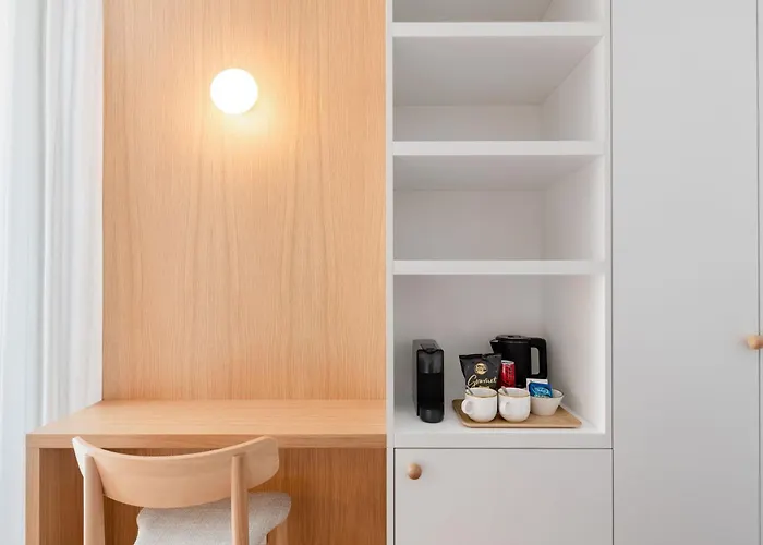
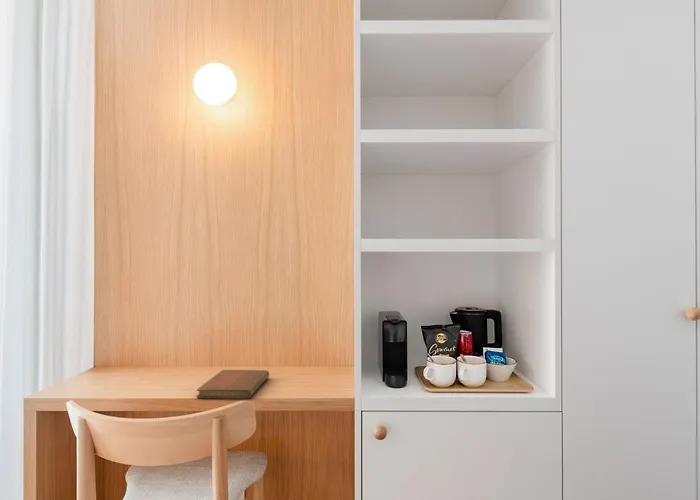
+ notebook (235, 382)
